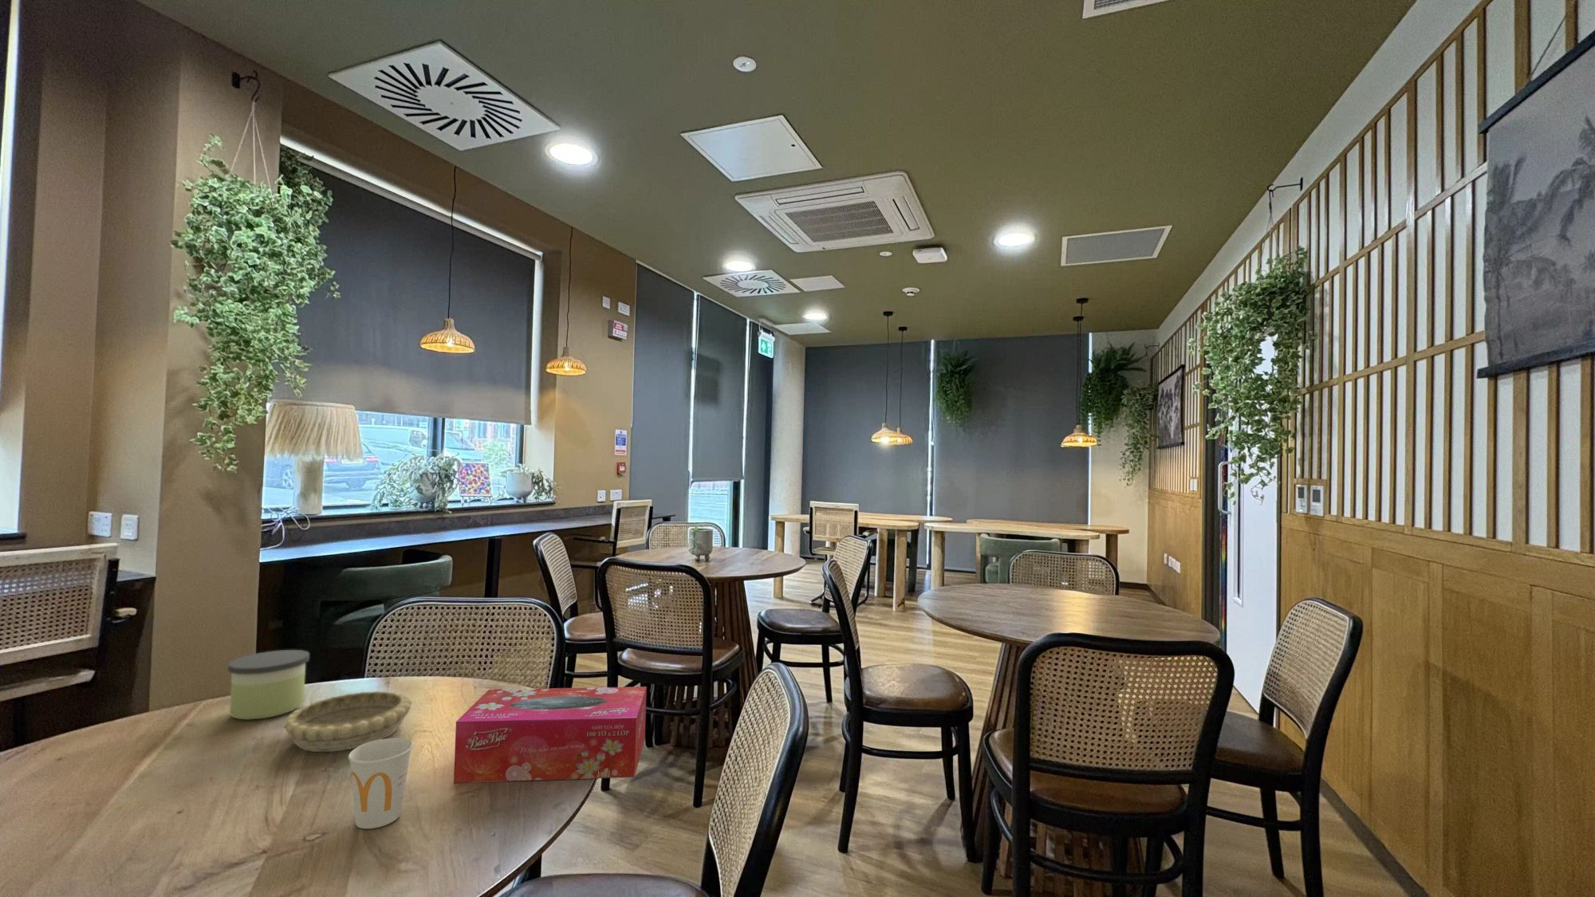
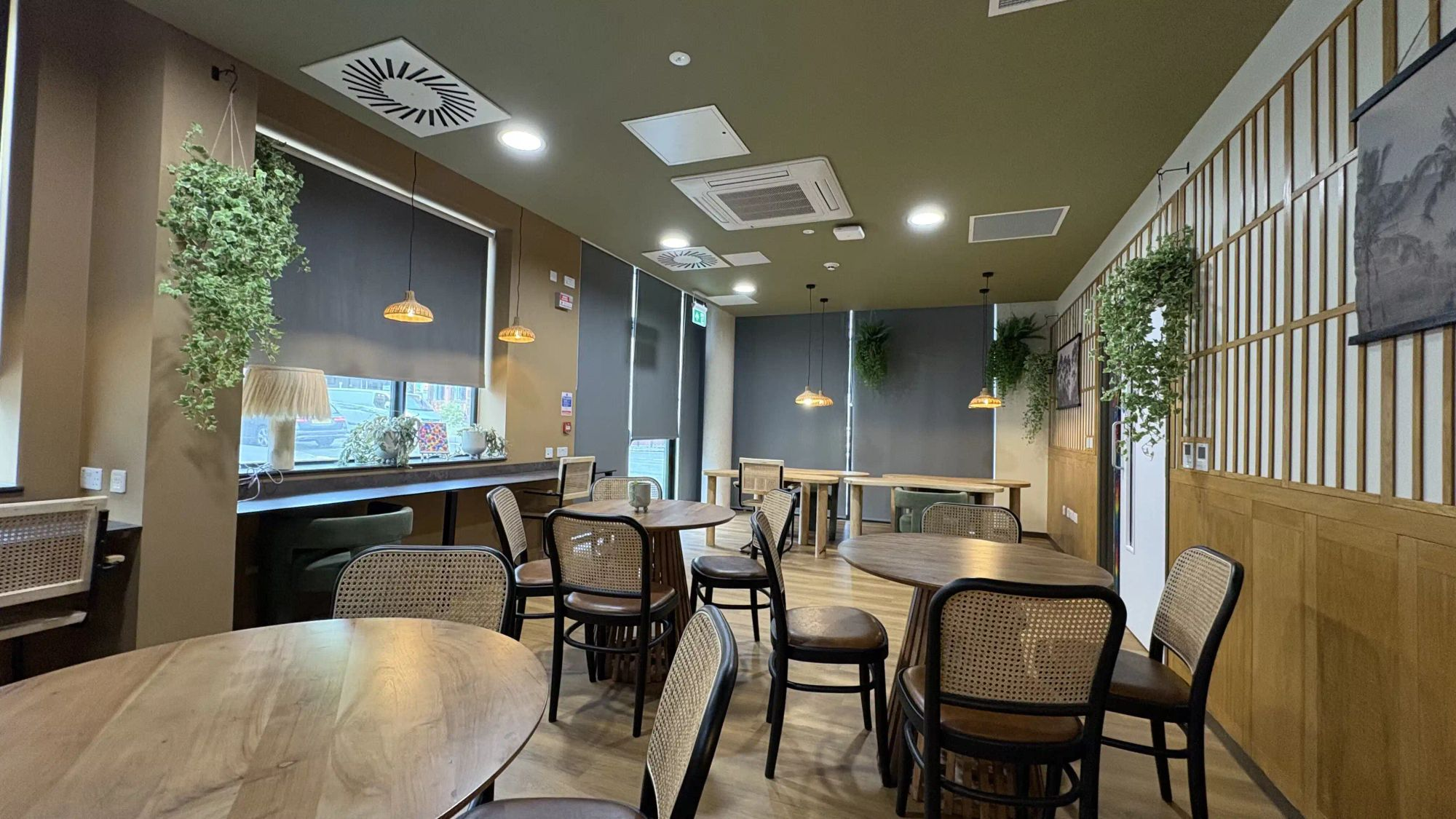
- tissue box (558, 731)
- decorative bowl (351, 720)
- cup (380, 783)
- candle (268, 685)
